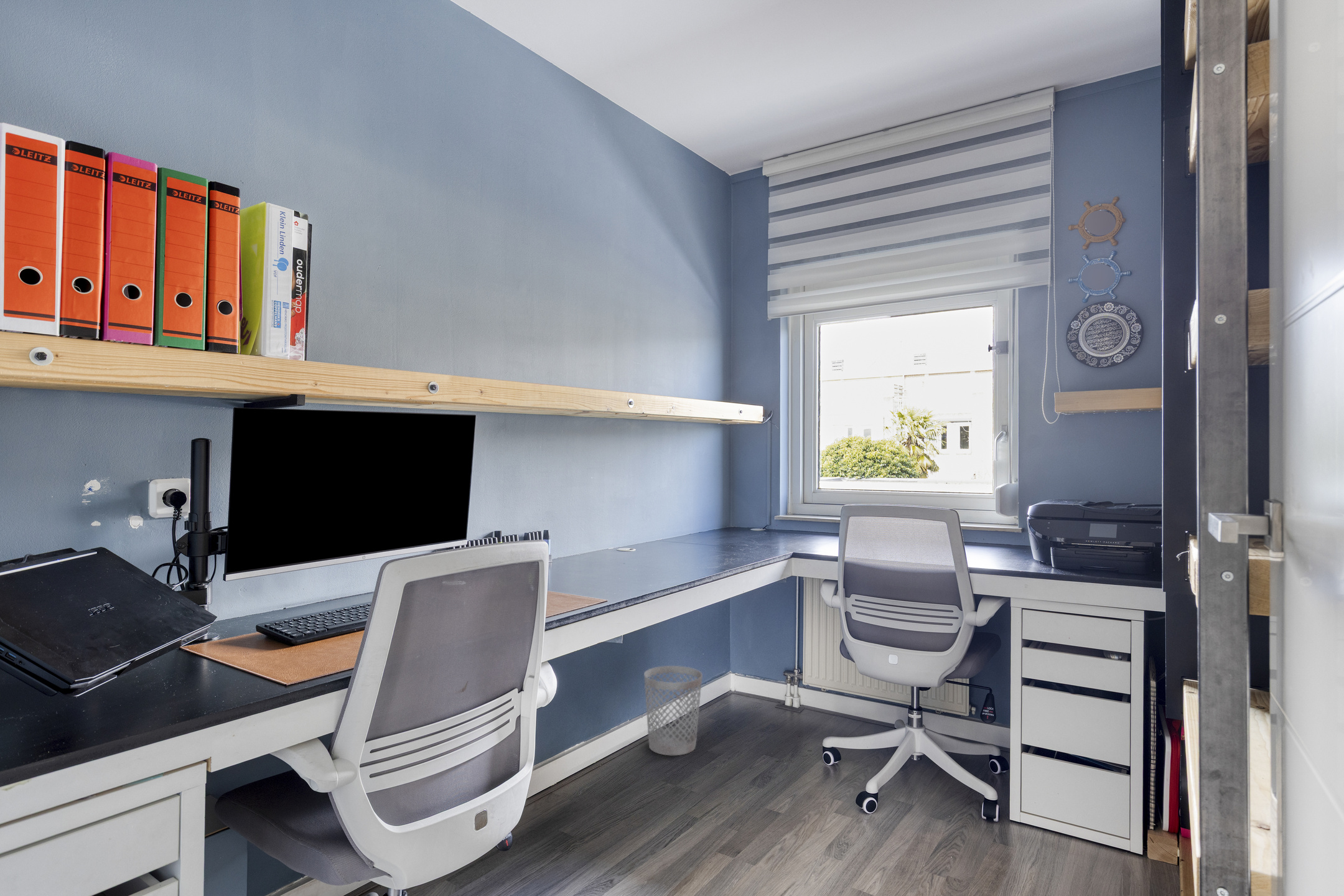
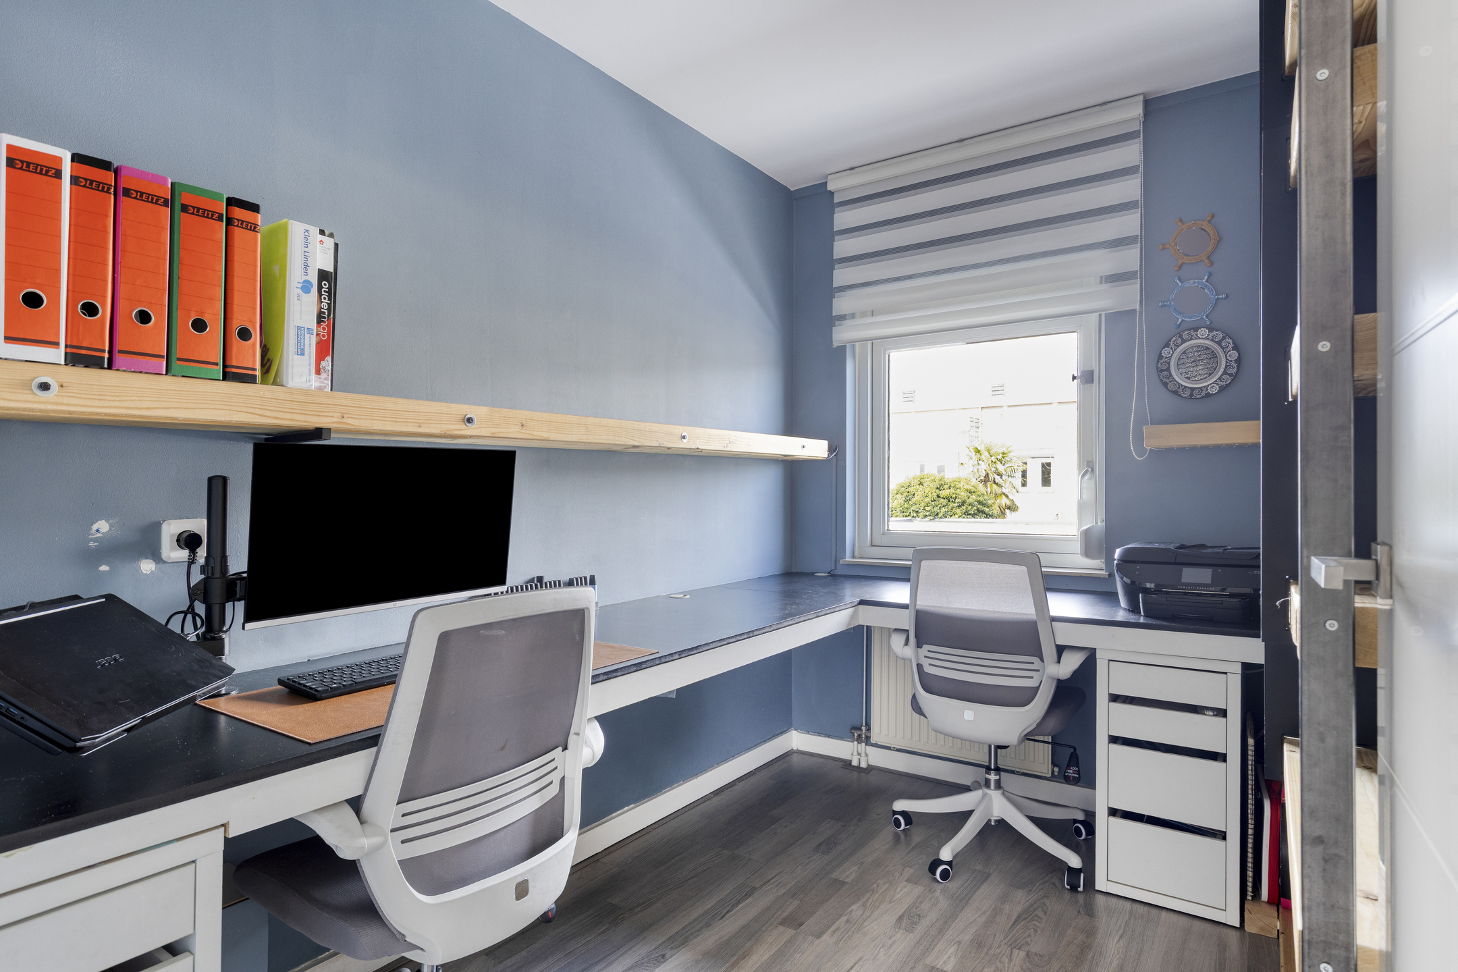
- wastebasket (672, 710)
